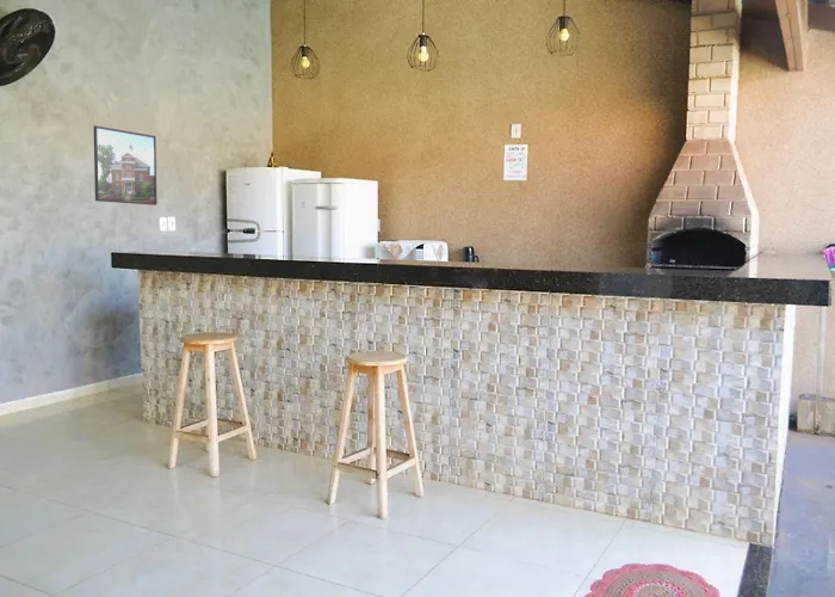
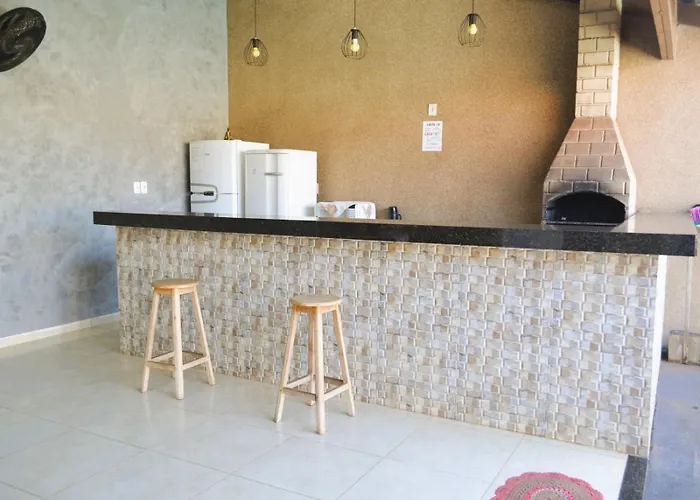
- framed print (126, 167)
